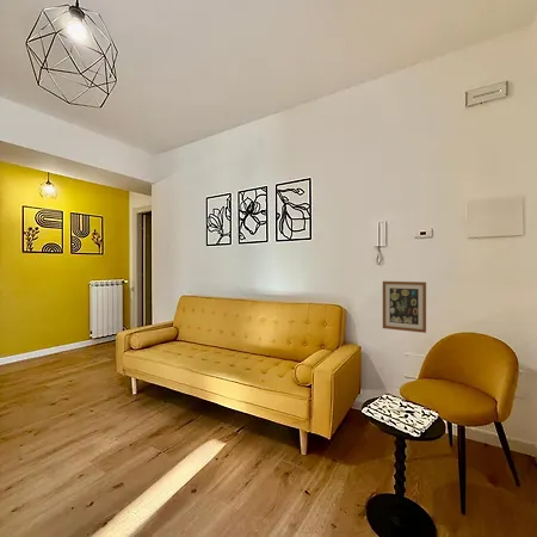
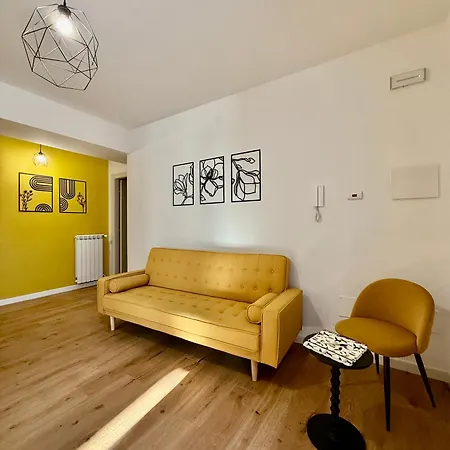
- wall art (403, 305)
